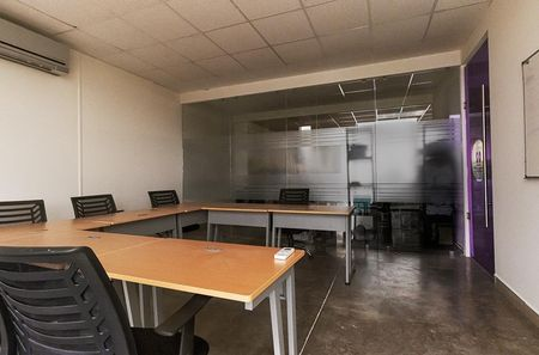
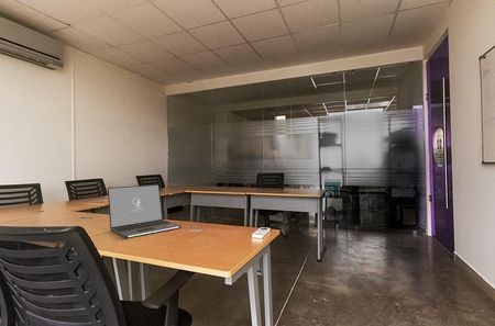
+ laptop (144, 207)
